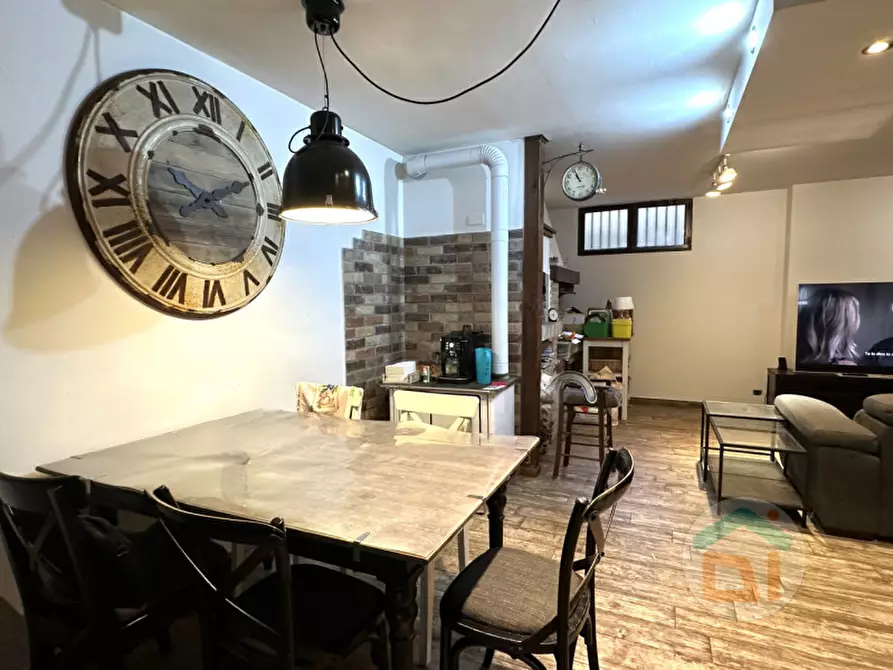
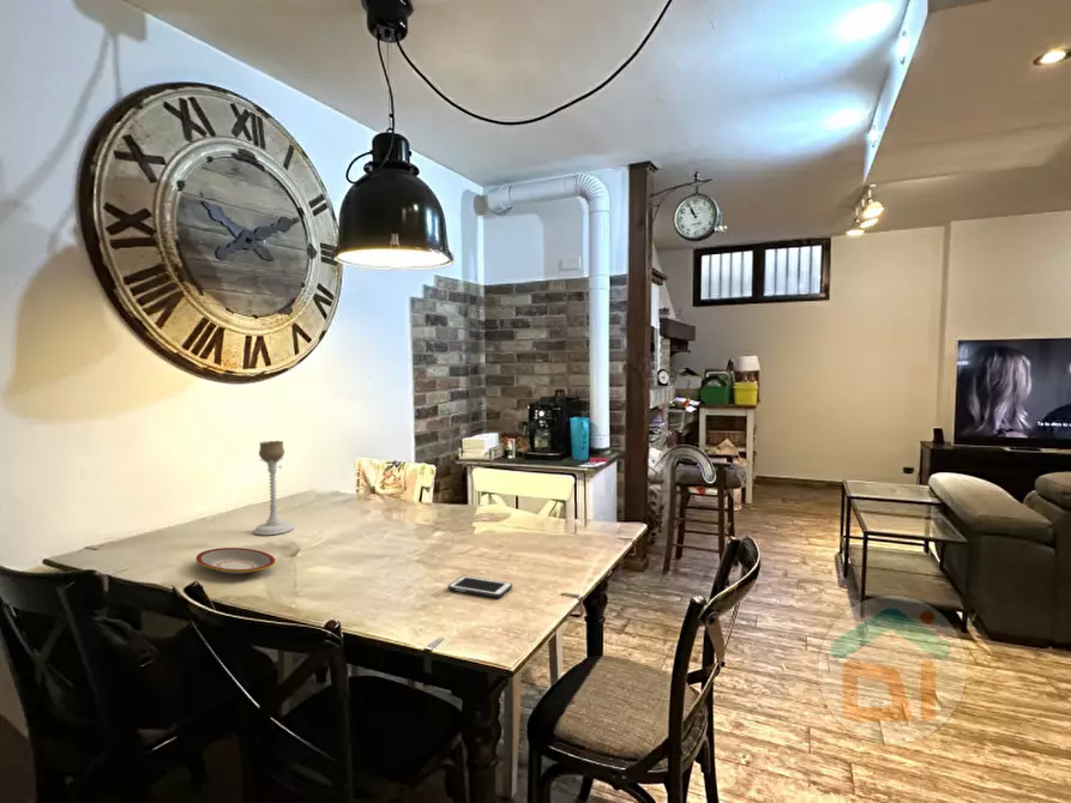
+ plate (235, 562)
+ candle holder (272, 485)
+ cell phone (480, 586)
